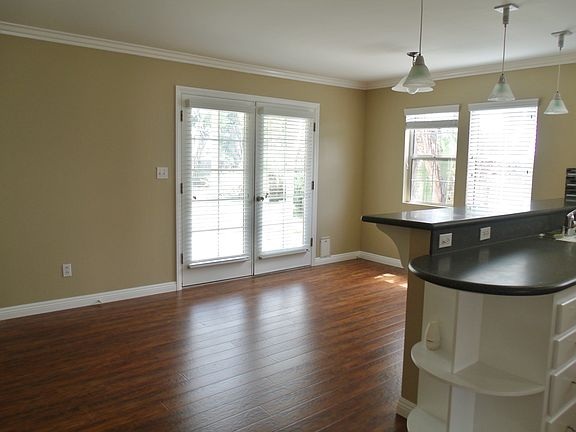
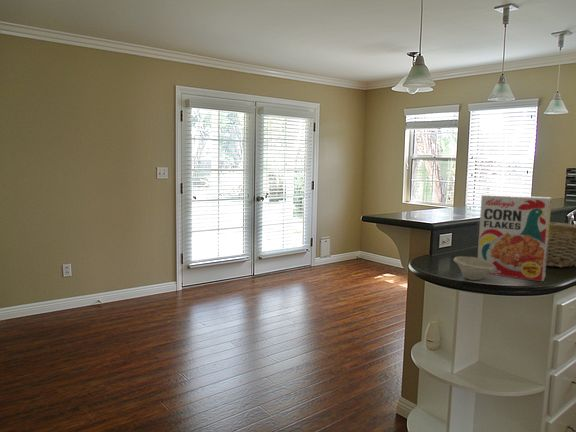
+ cereal box (513, 235)
+ bowl (474, 268)
+ fruit basket (548, 239)
